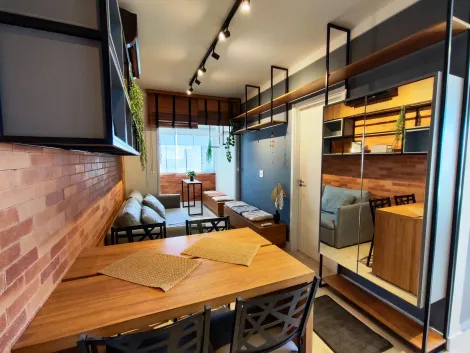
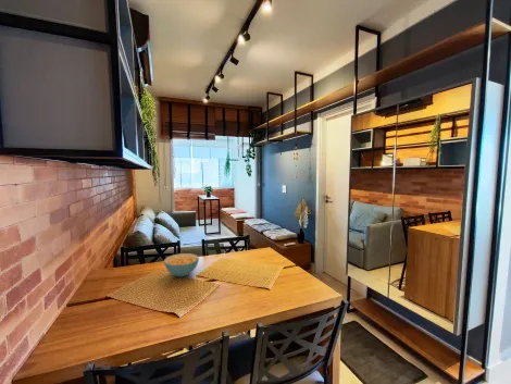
+ cereal bowl (182, 267)
